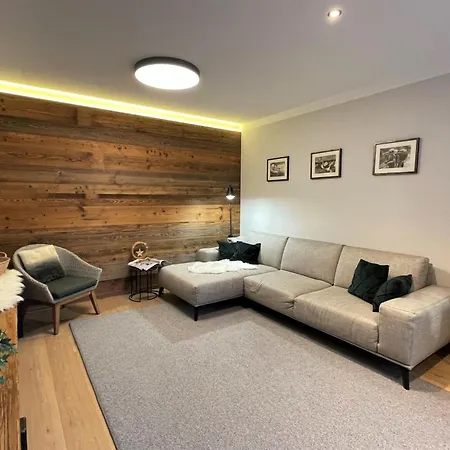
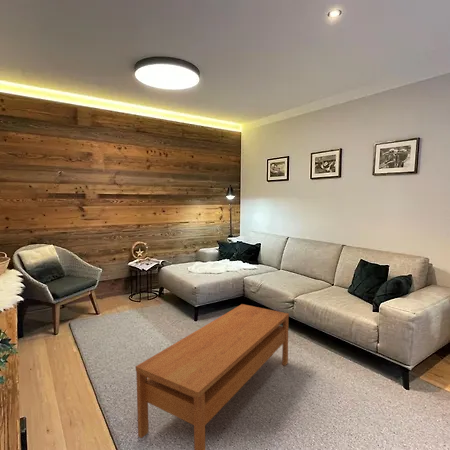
+ coffee table (226, 364)
